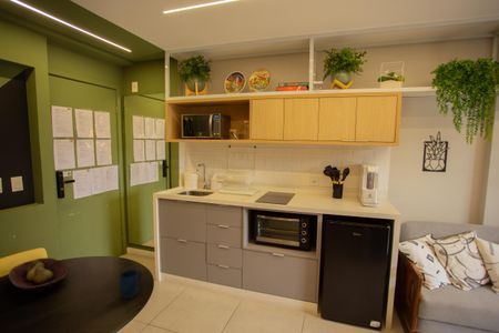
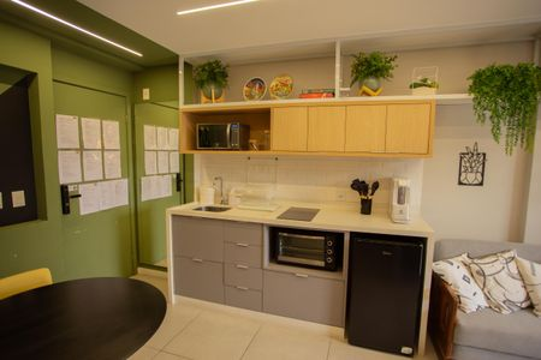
- mug (132, 282)
- fruit bowl (38, 272)
